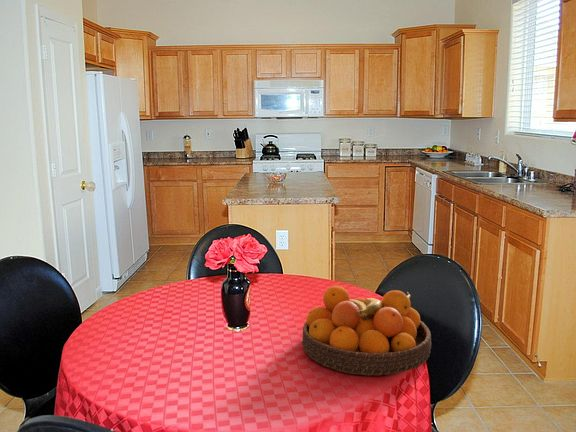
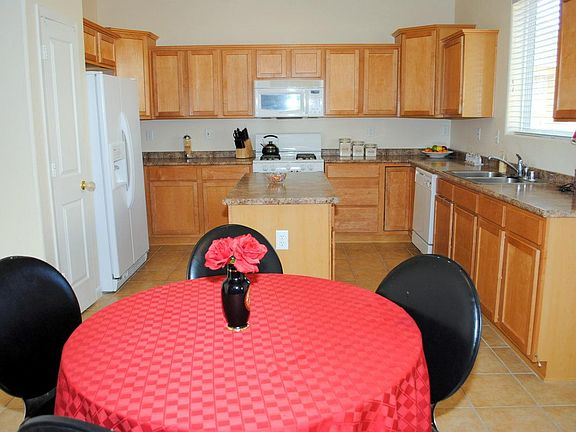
- fruit bowl (366, 319)
